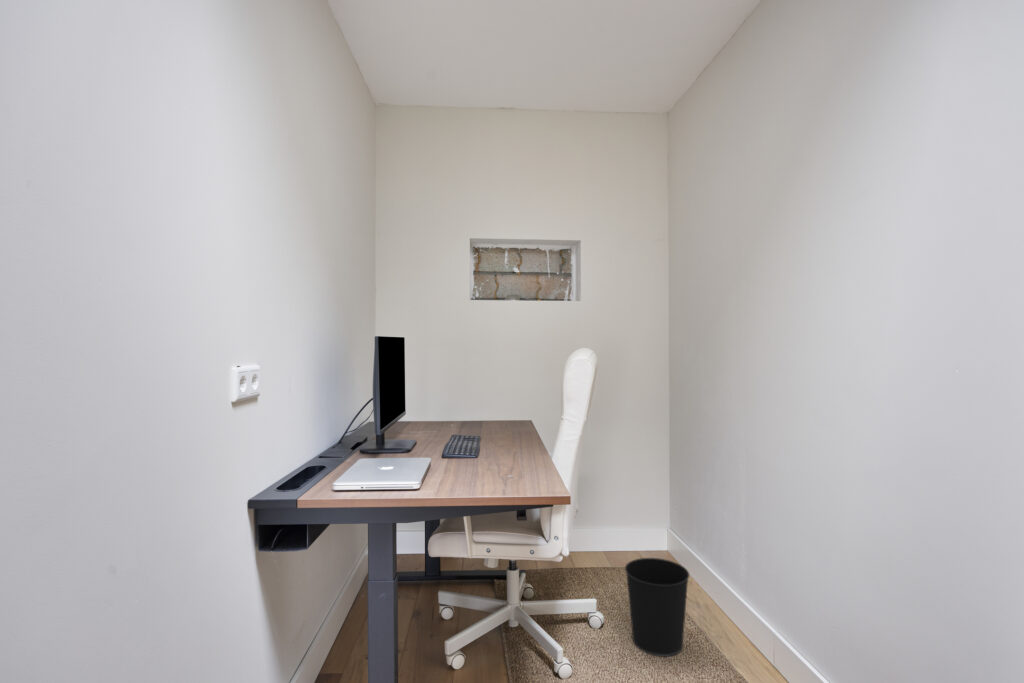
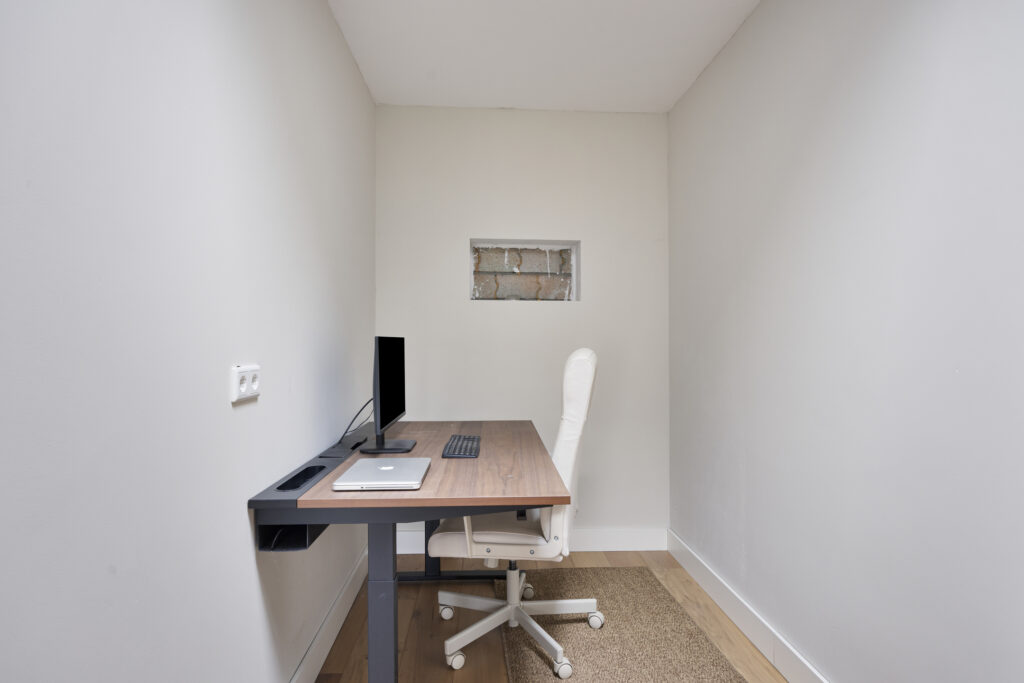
- wastebasket (657, 606)
